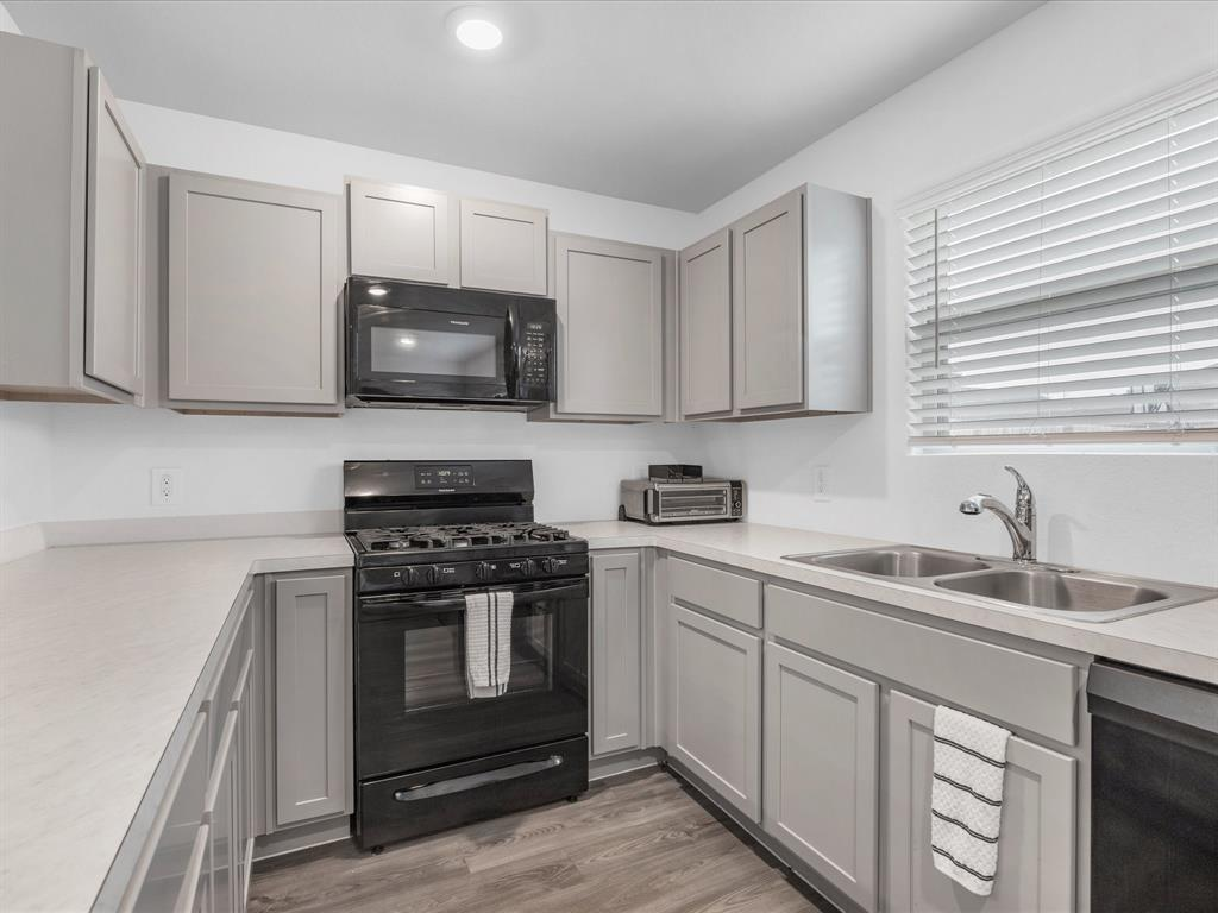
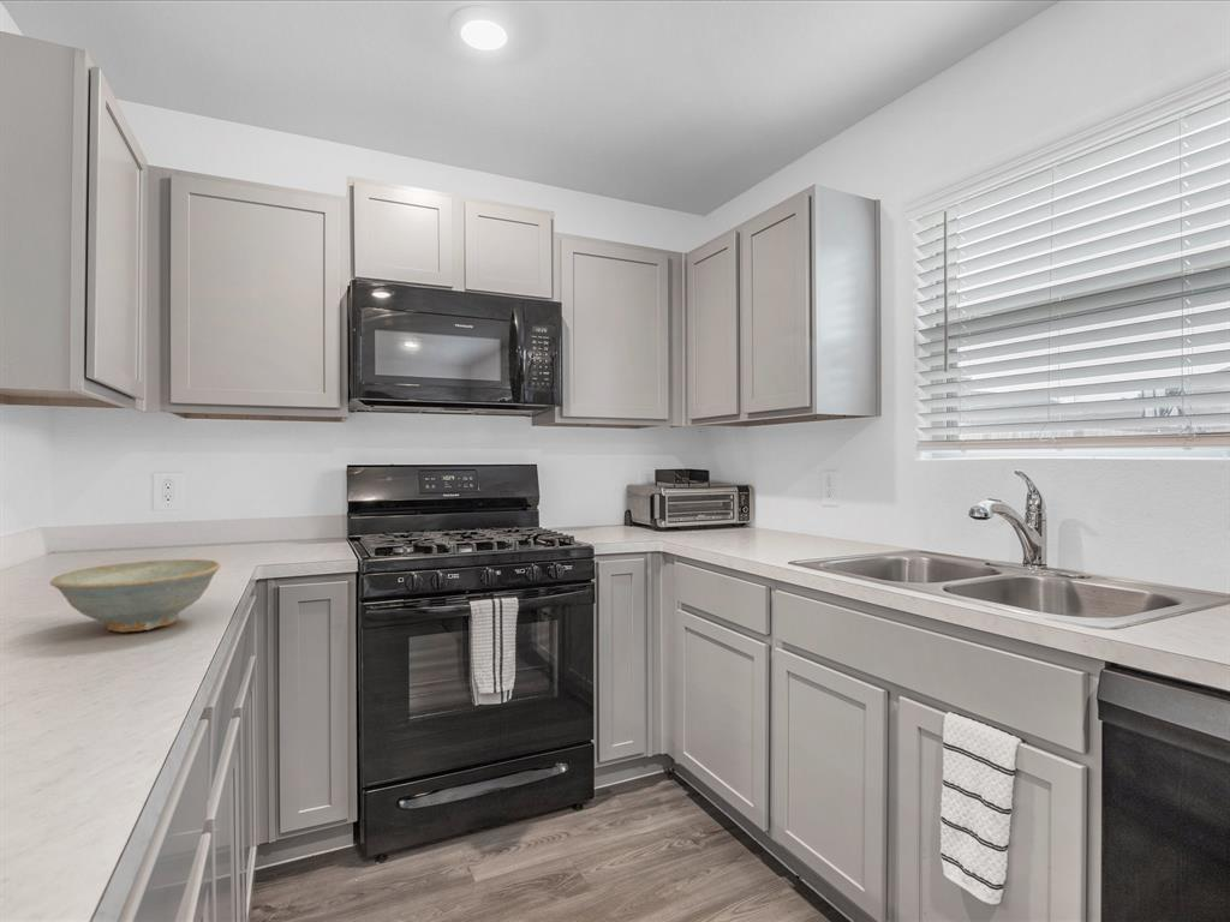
+ dish (139, 597)
